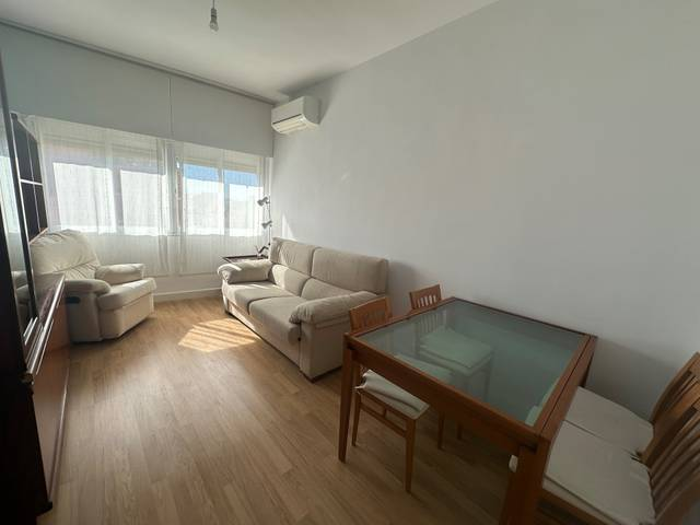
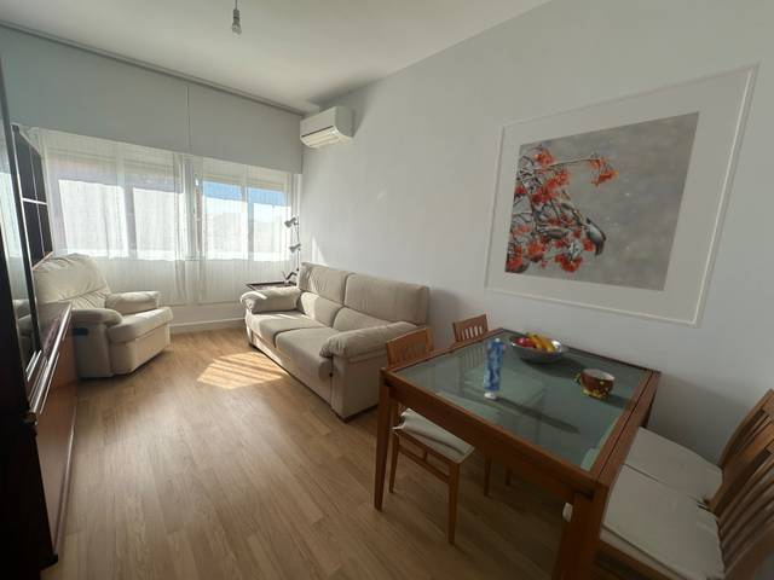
+ cup (595, 383)
+ dress (493, 367)
+ fruit bowl (535, 348)
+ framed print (582, 208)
